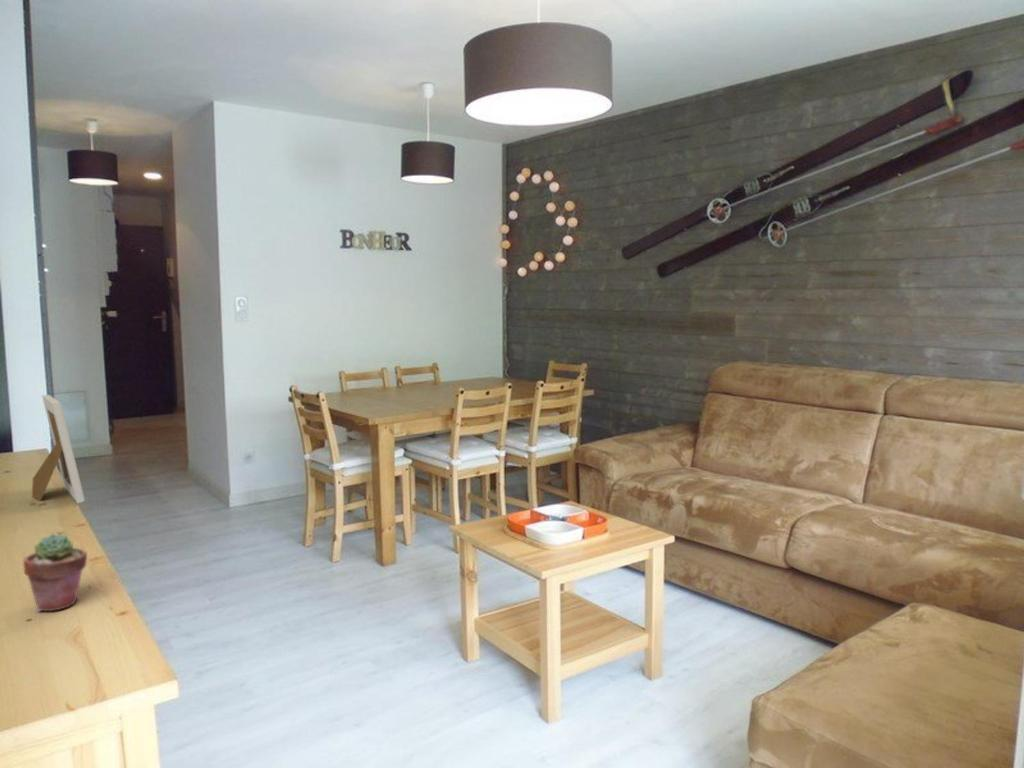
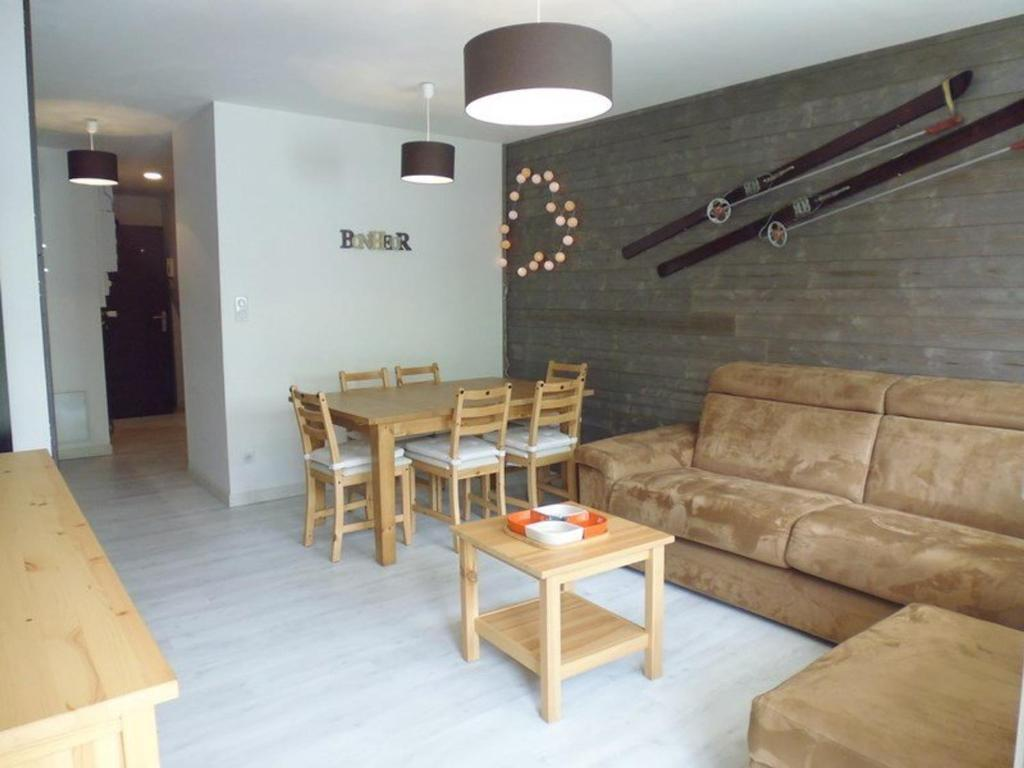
- potted succulent (56, 569)
- picture frame (53, 448)
